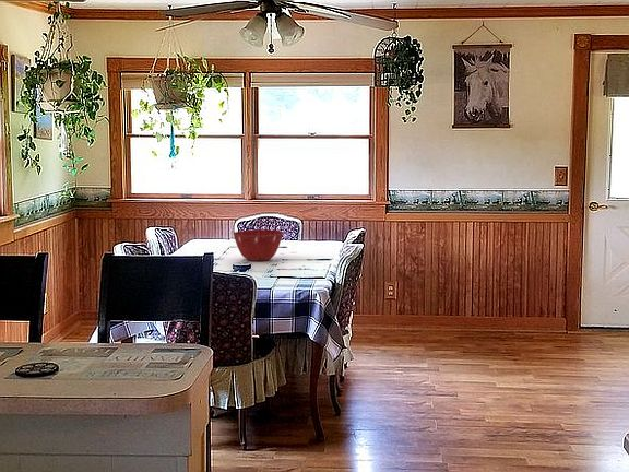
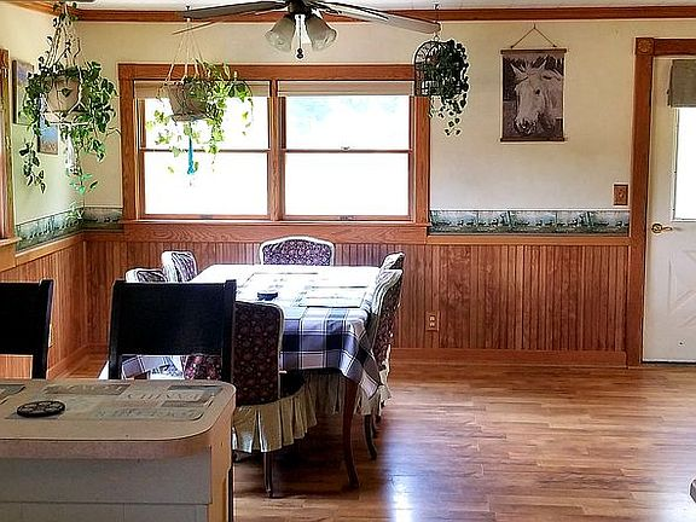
- mixing bowl (258, 245)
